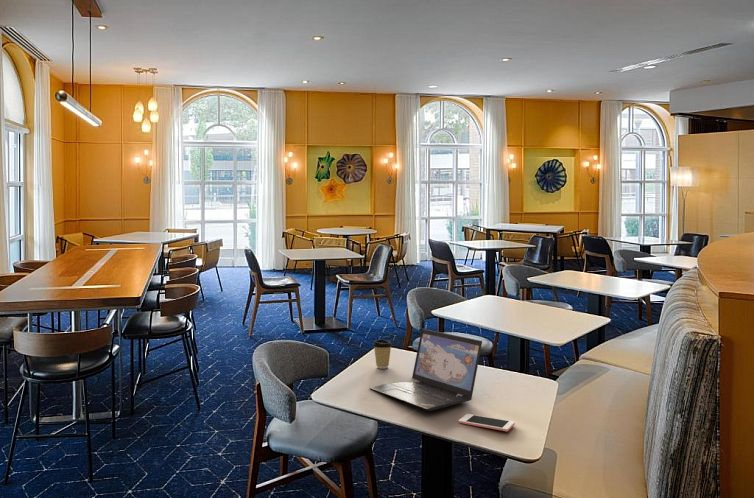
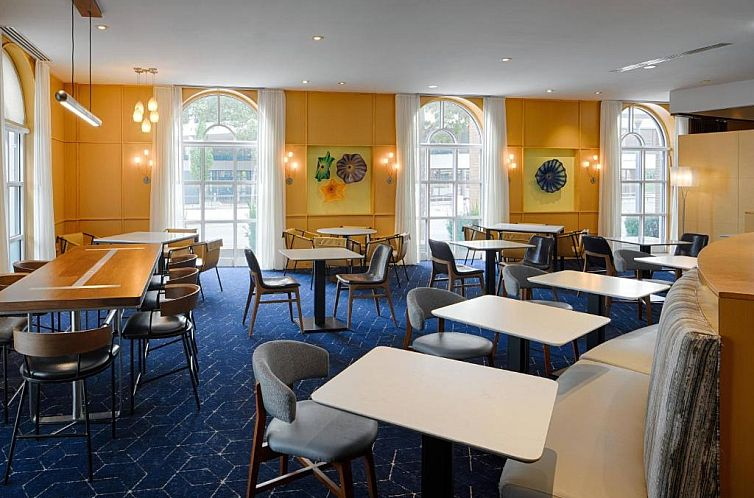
- cell phone (486, 422)
- laptop (424, 366)
- coffee cup (382, 354)
